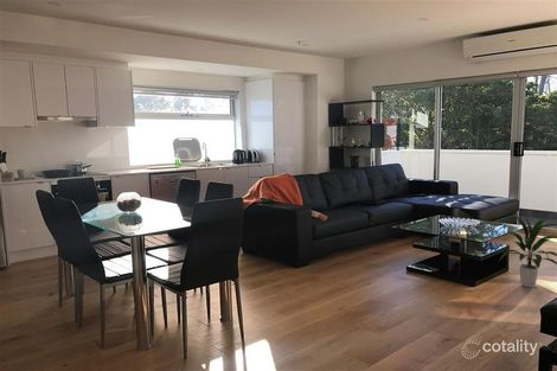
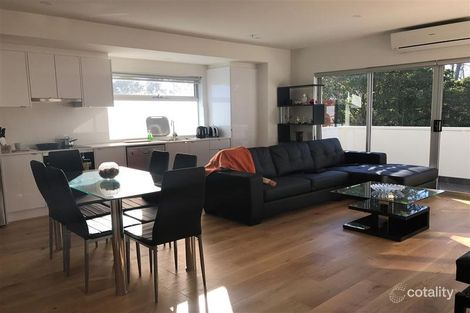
- indoor plant (531, 249)
